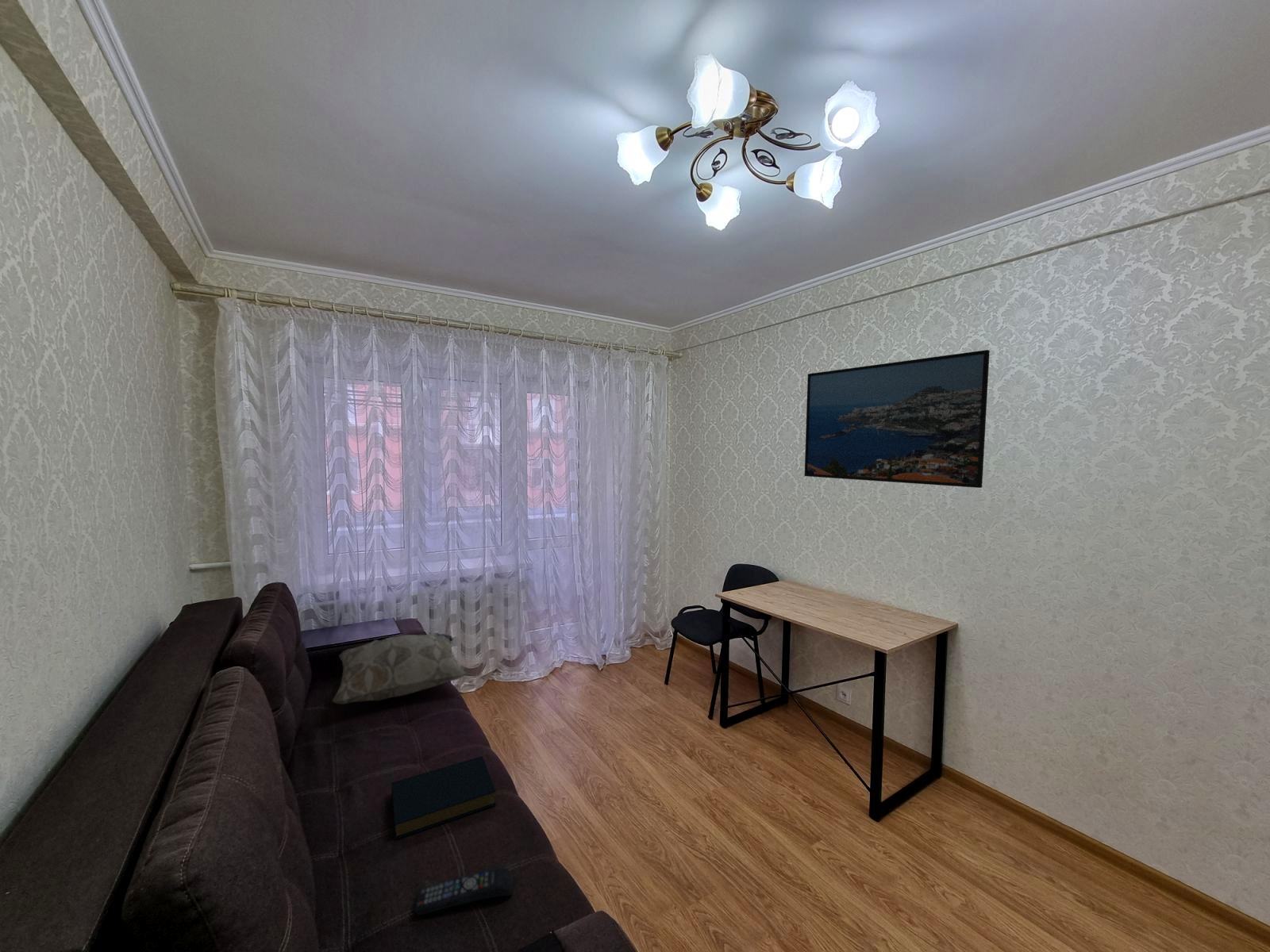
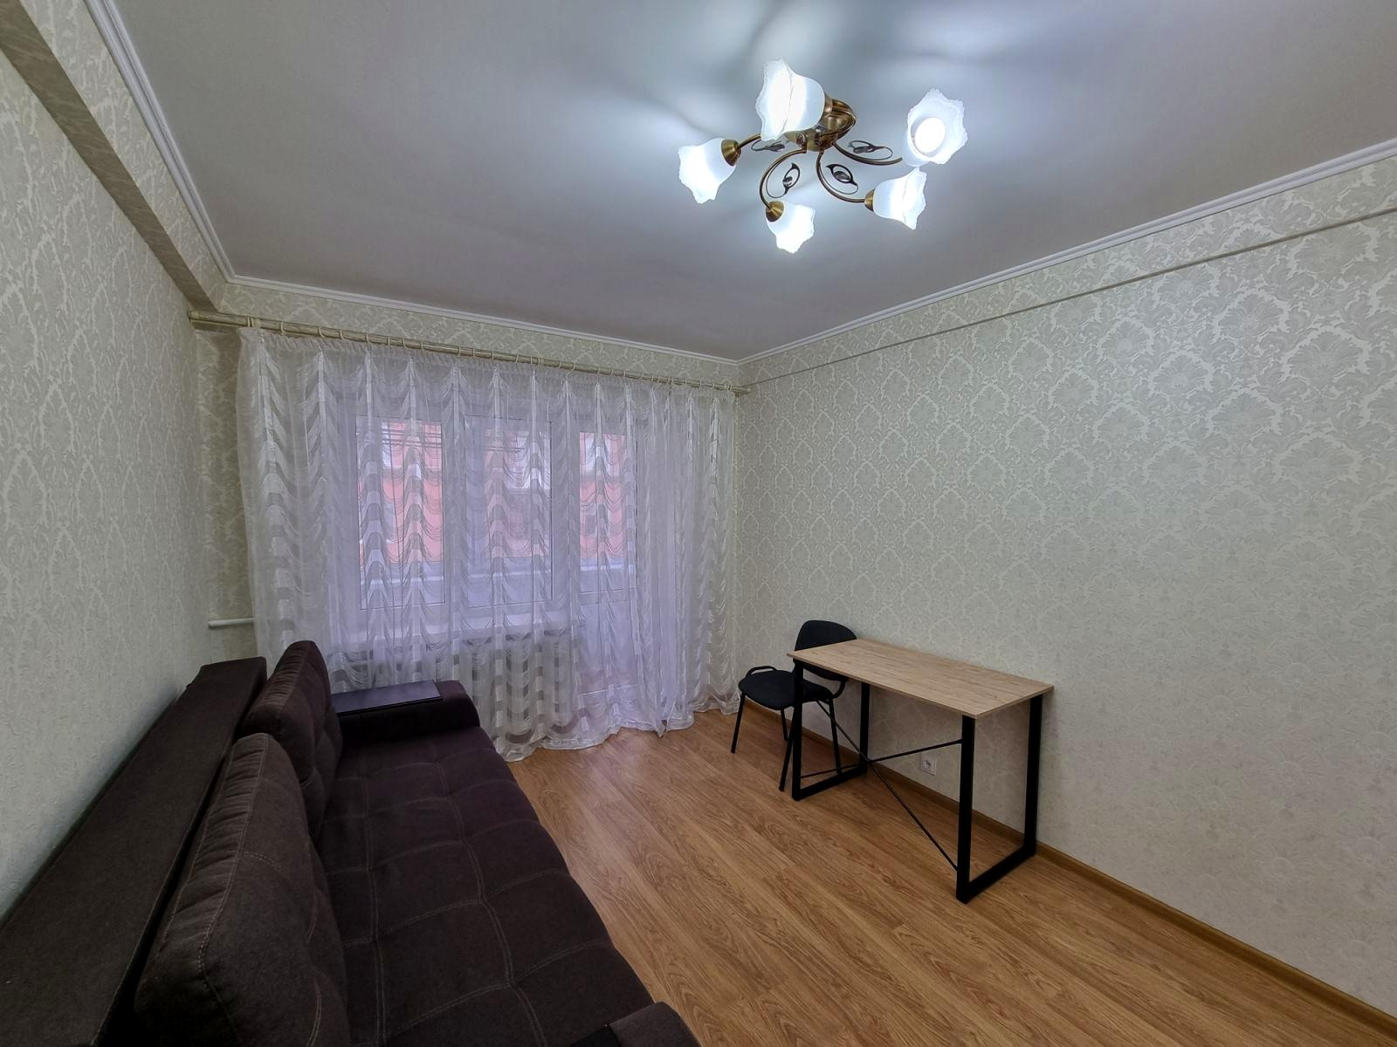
- decorative pillow (400, 663)
- remote control (465, 890)
- hardback book (443, 793)
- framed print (883, 423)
